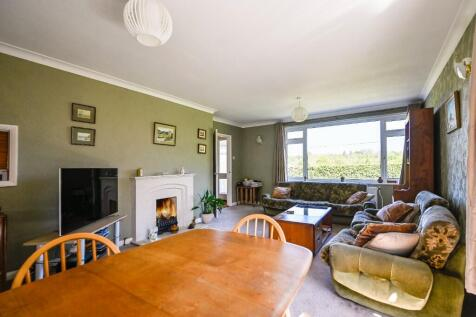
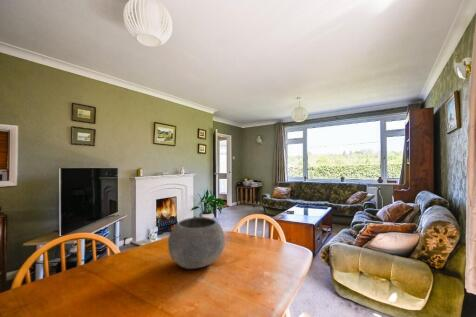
+ bowl (197, 242)
